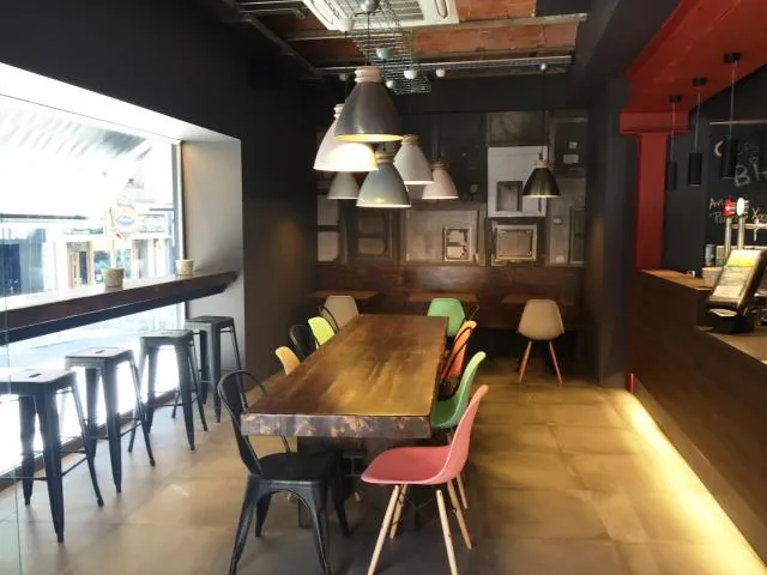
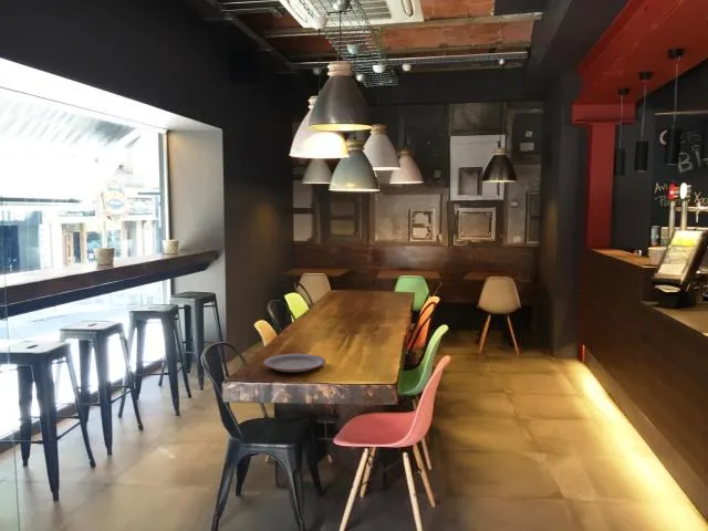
+ plate (294, 363)
